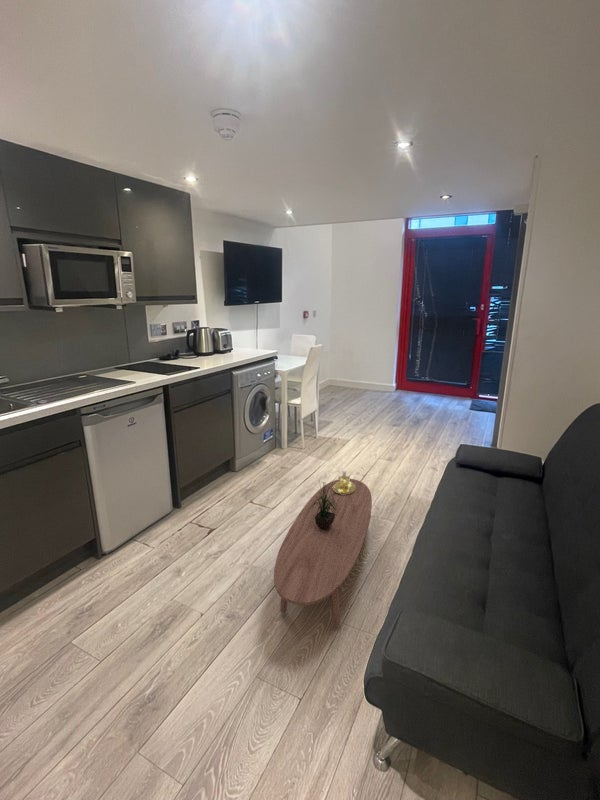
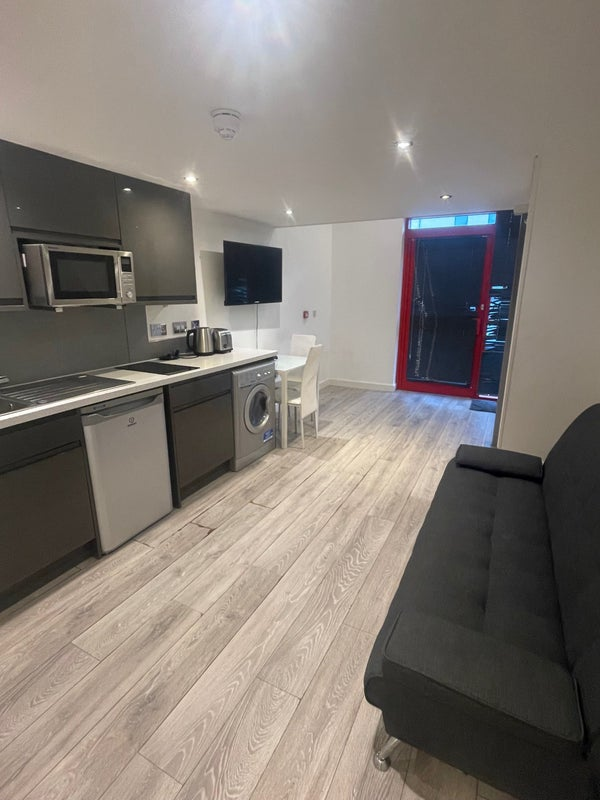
- candle holder (344, 476)
- coffee table (330, 546)
- potted plant (325, 498)
